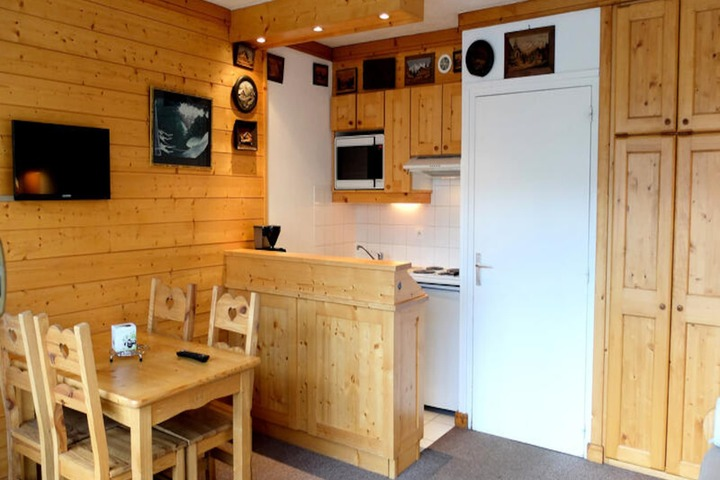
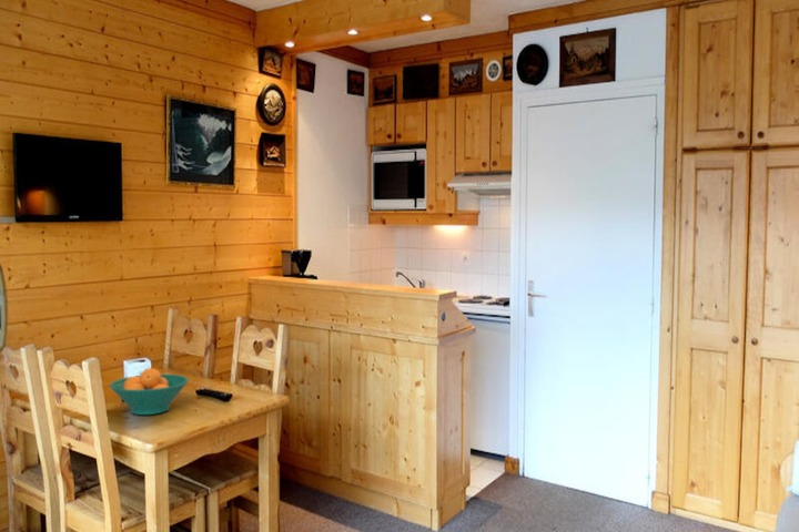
+ fruit bowl (150, 389)
